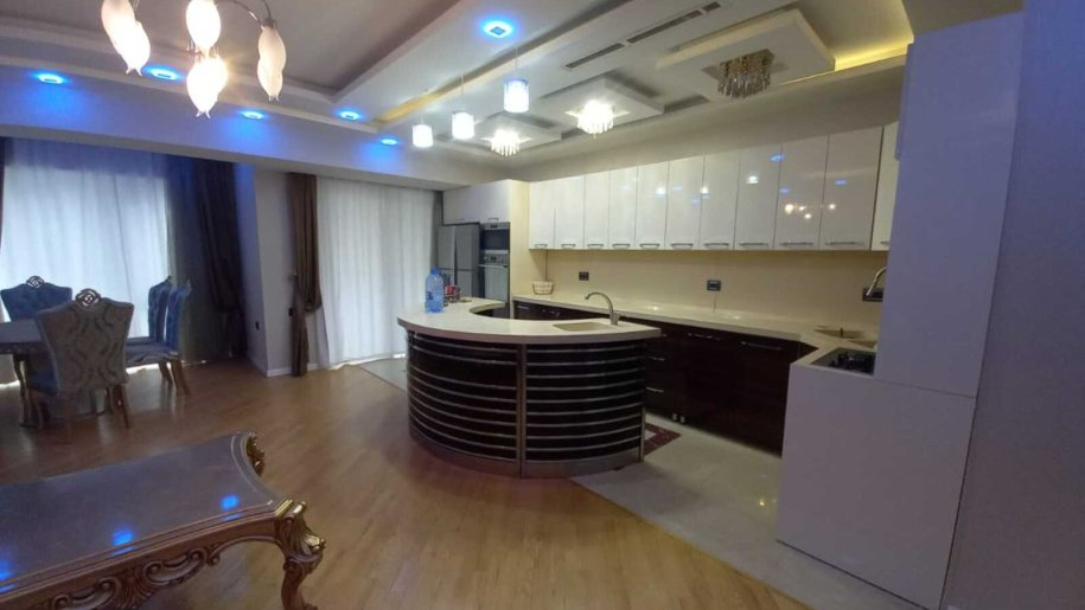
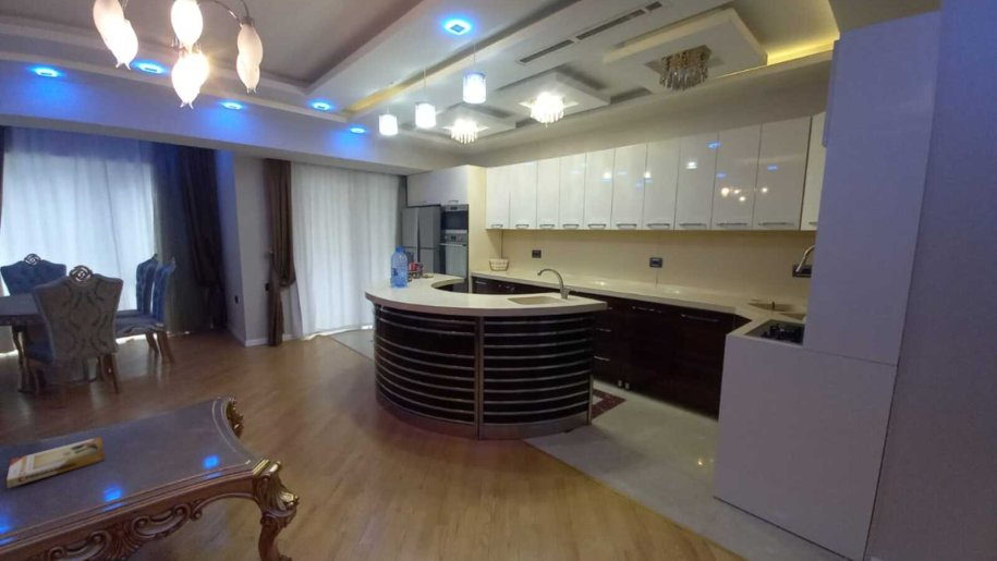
+ book (59, 460)
